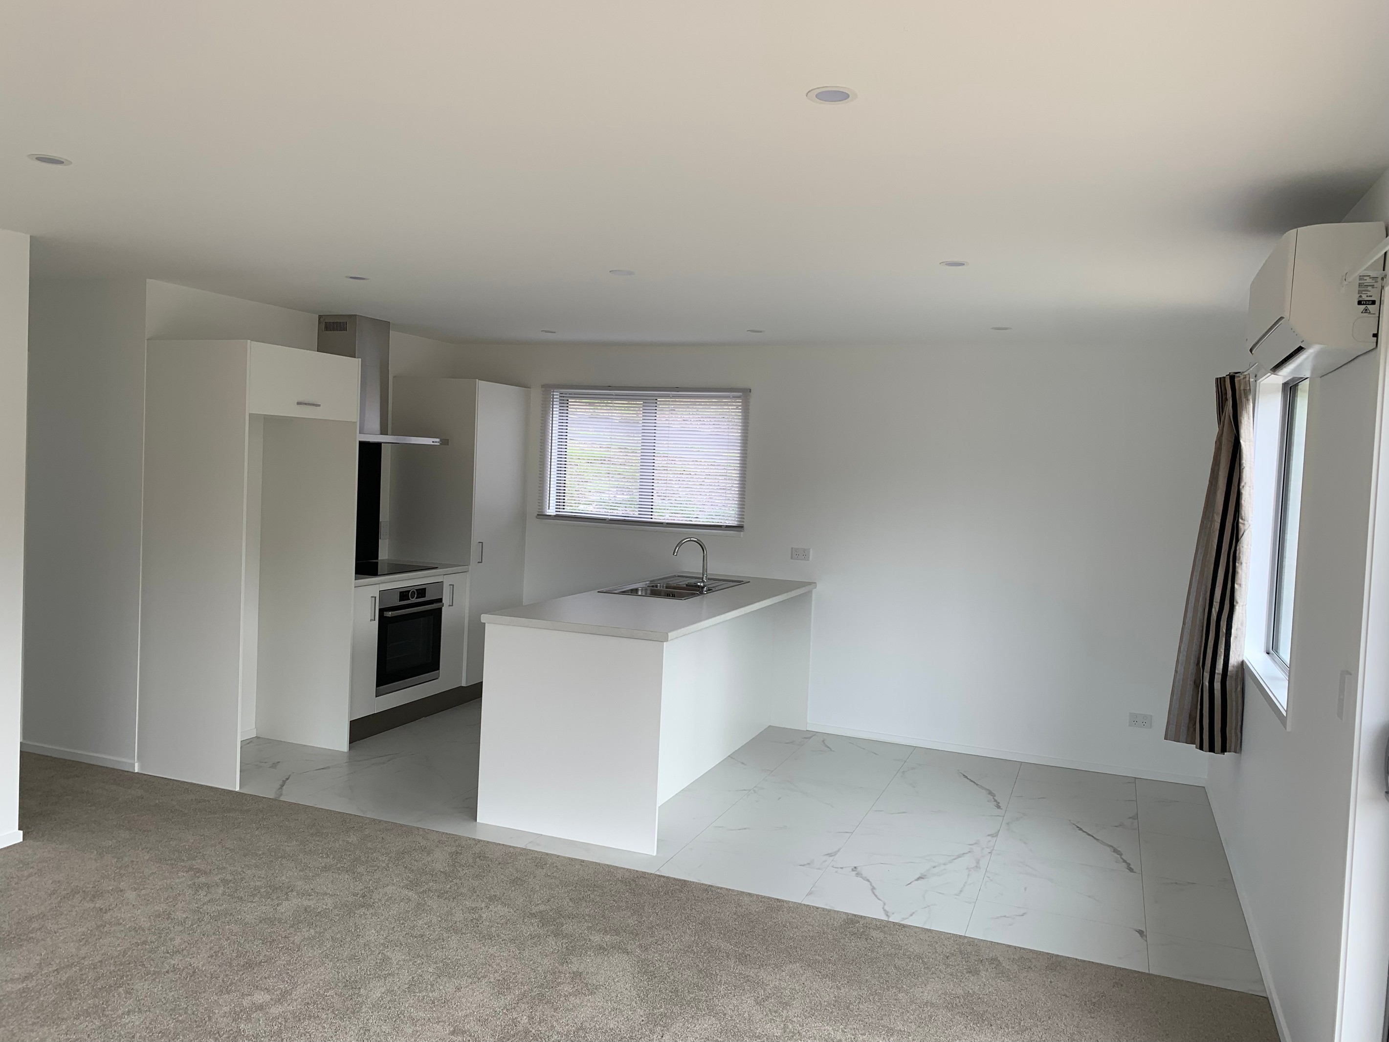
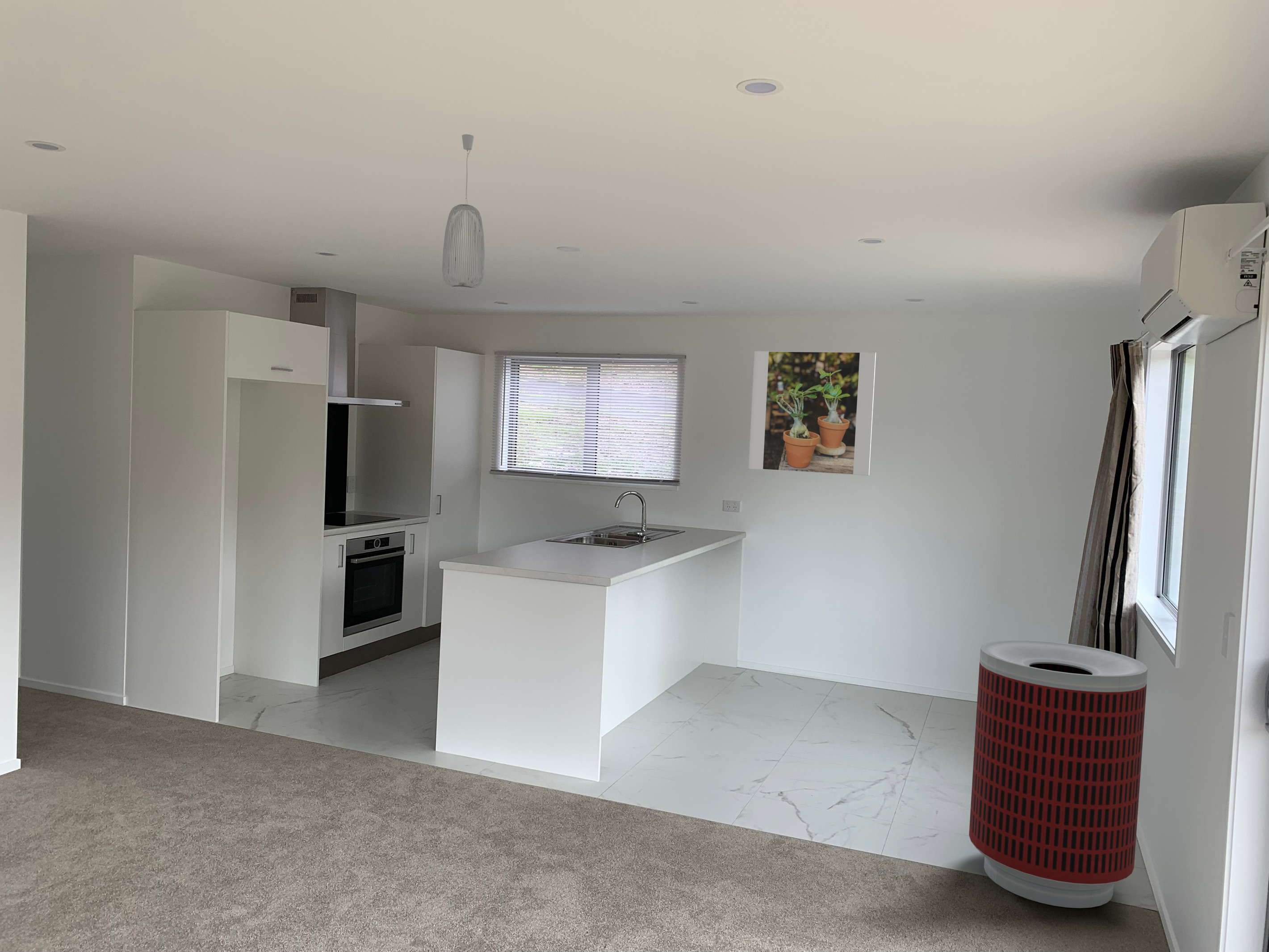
+ pendant light (465, 214)
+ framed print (811, 412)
+ trash can (1054, 768)
